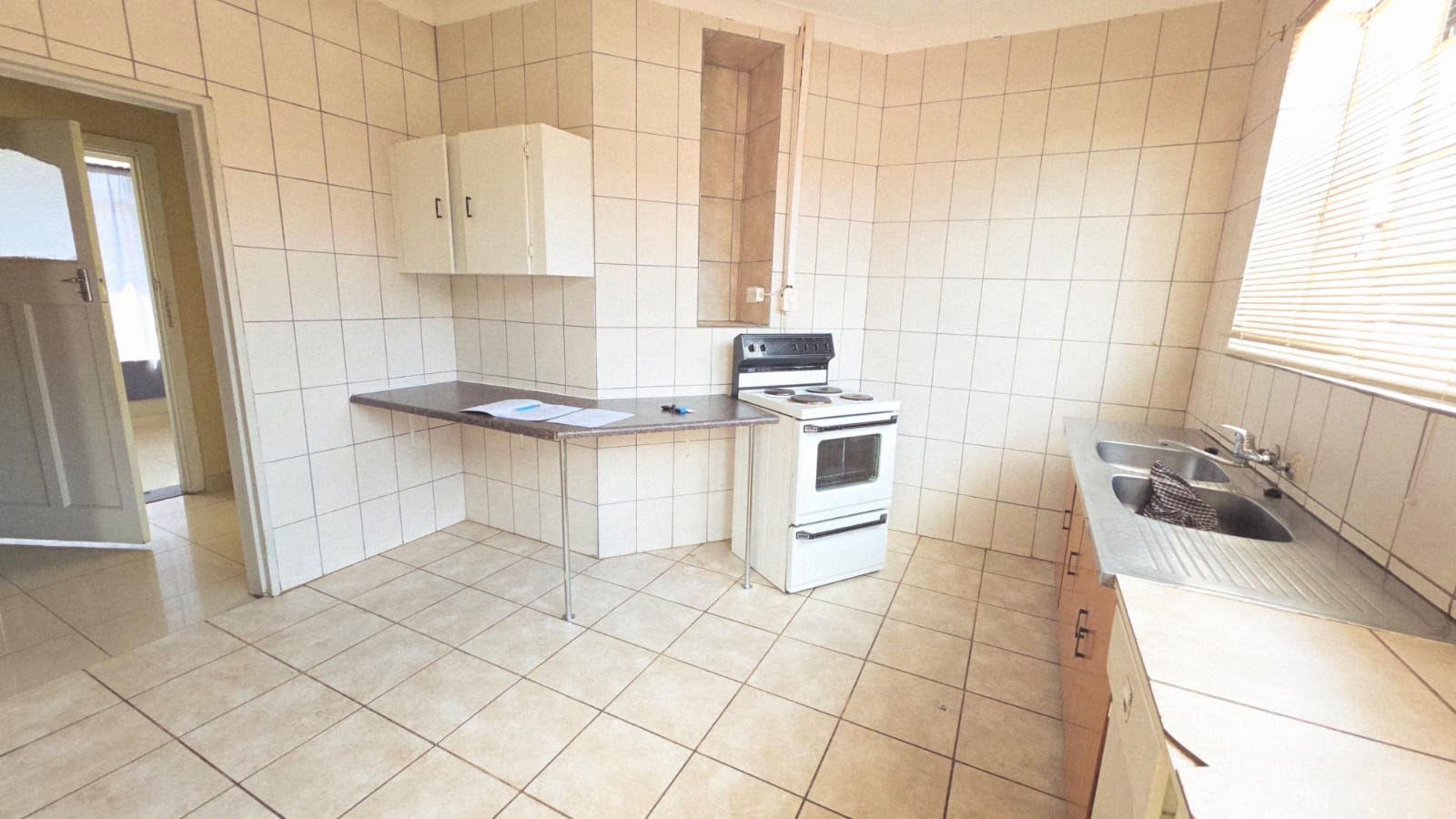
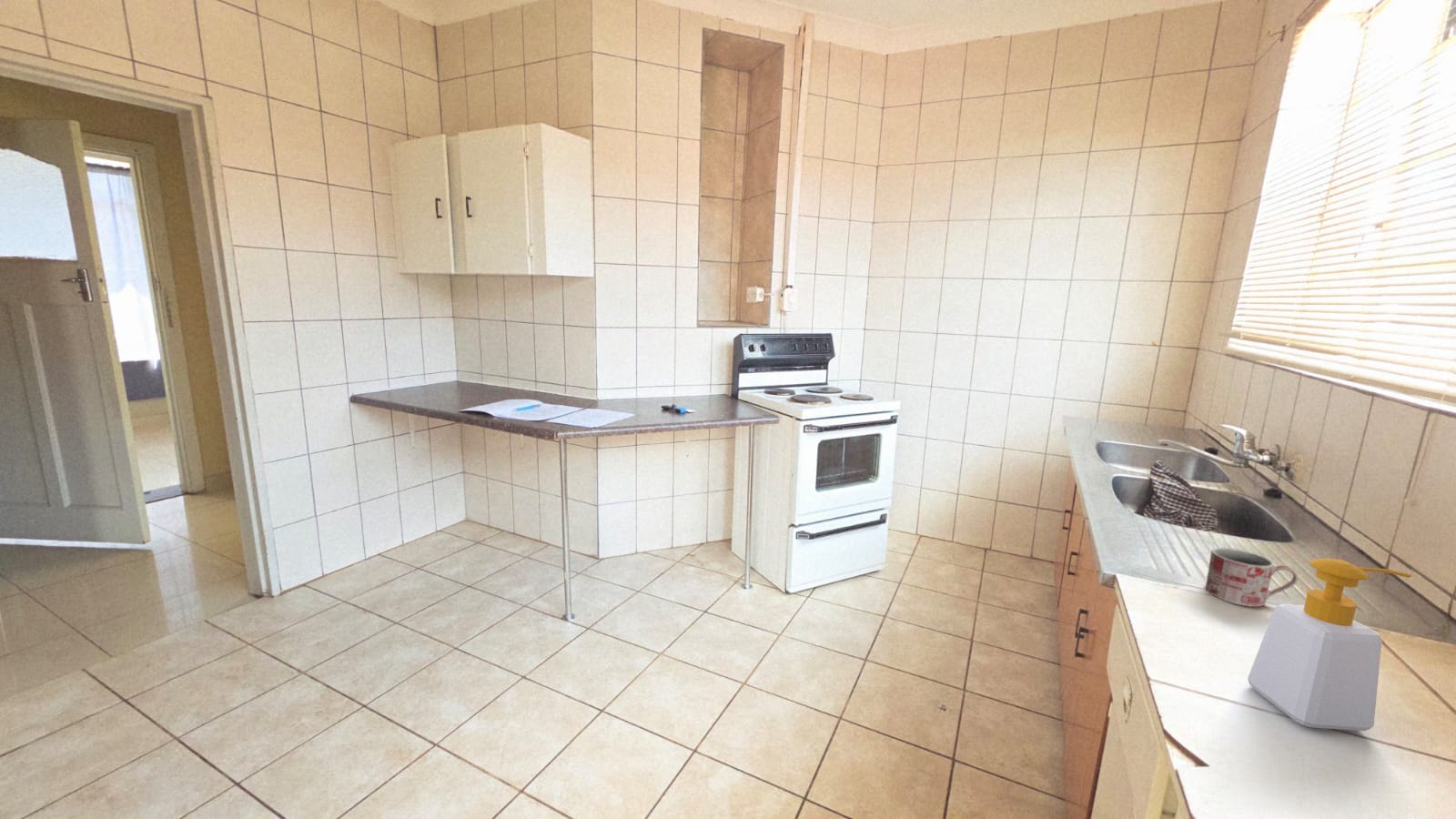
+ soap bottle (1339, 637)
+ mug (1249, 579)
